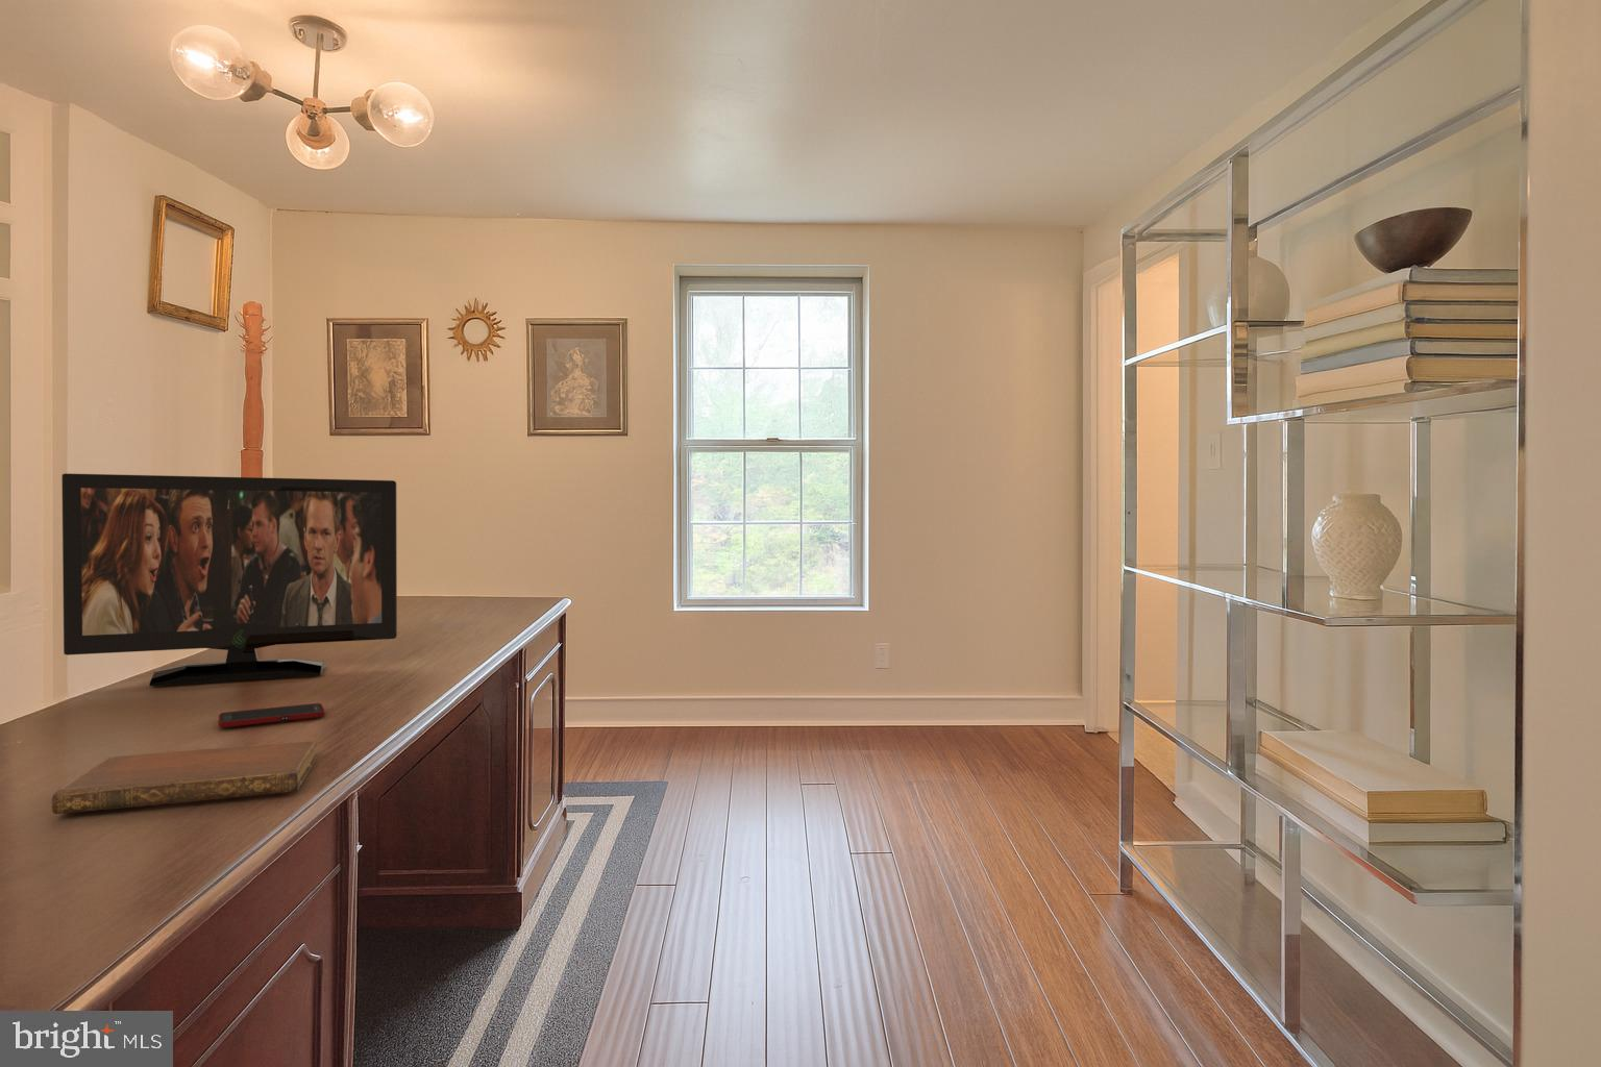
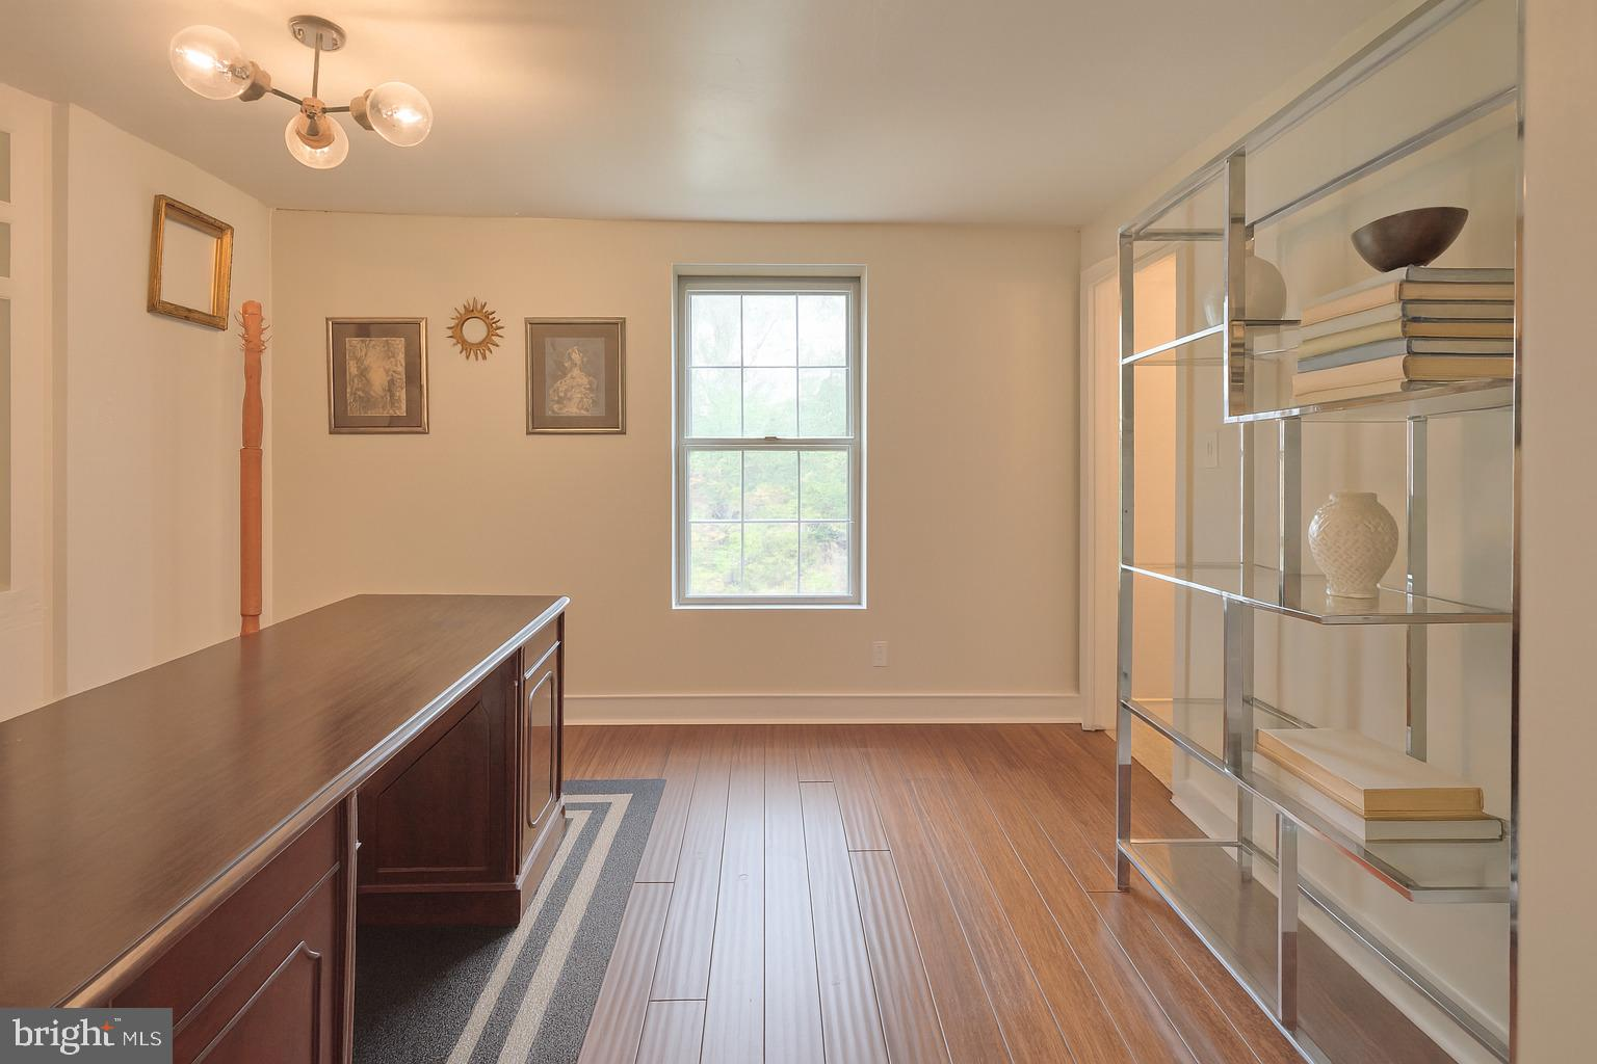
- cell phone (272, 715)
- notebook (199, 773)
- flat panel tv (241, 576)
